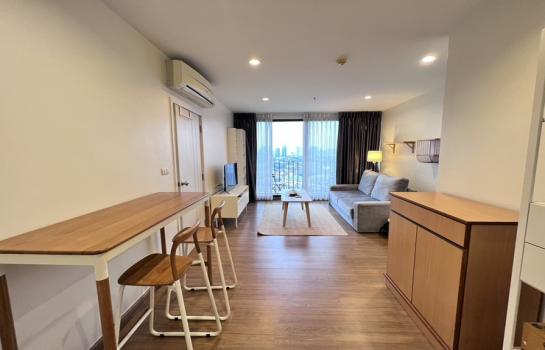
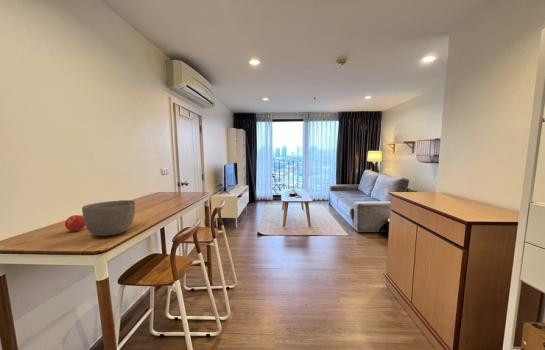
+ fruit (75, 223)
+ bowl (111, 218)
